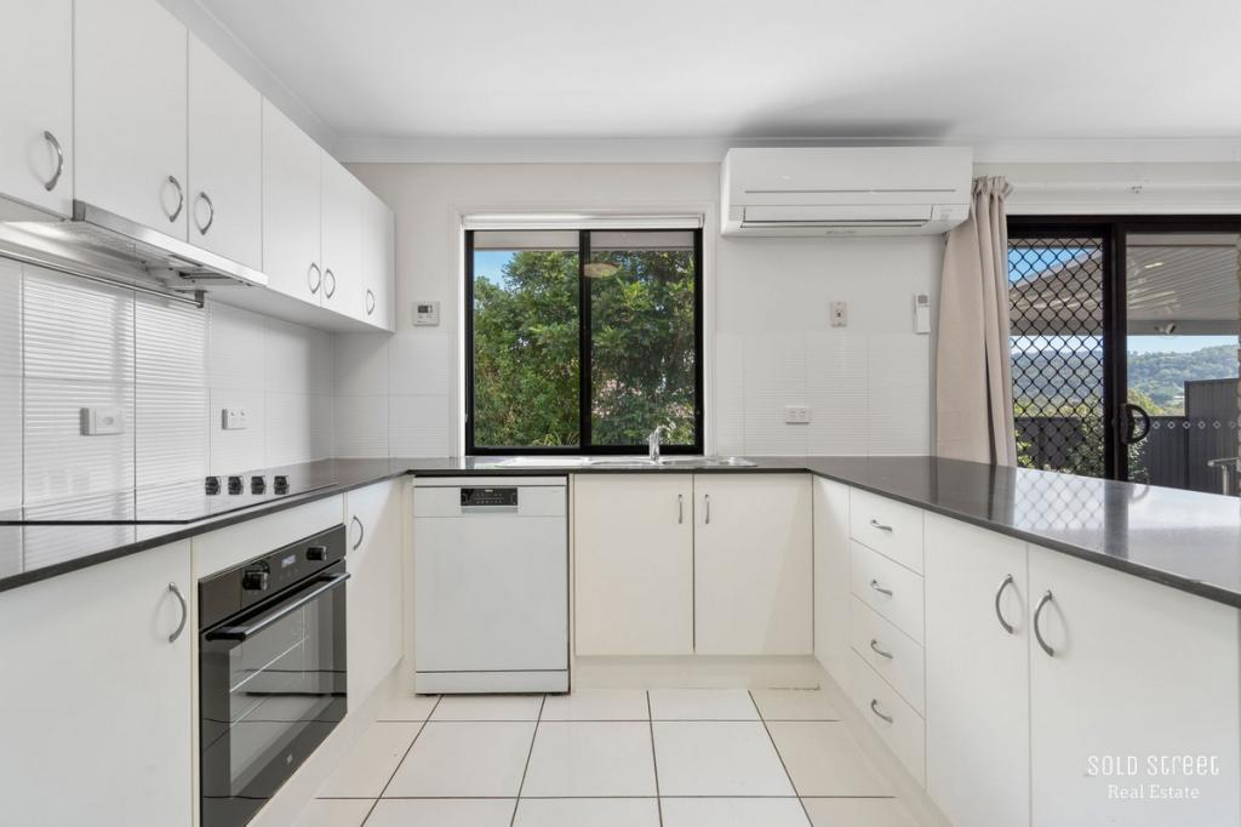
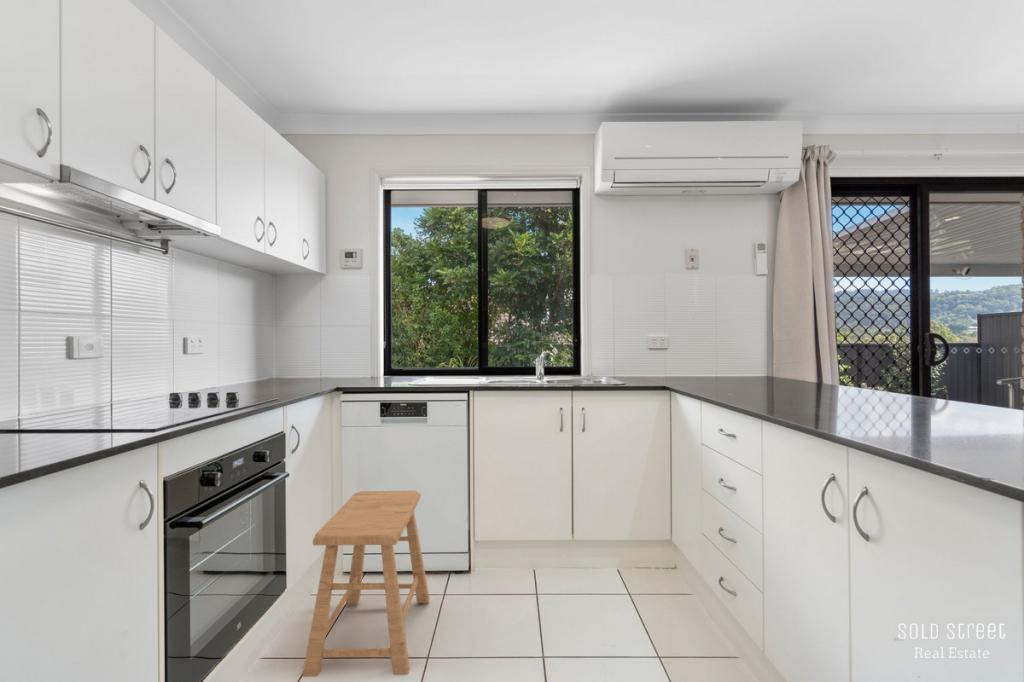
+ stool (383, 571)
